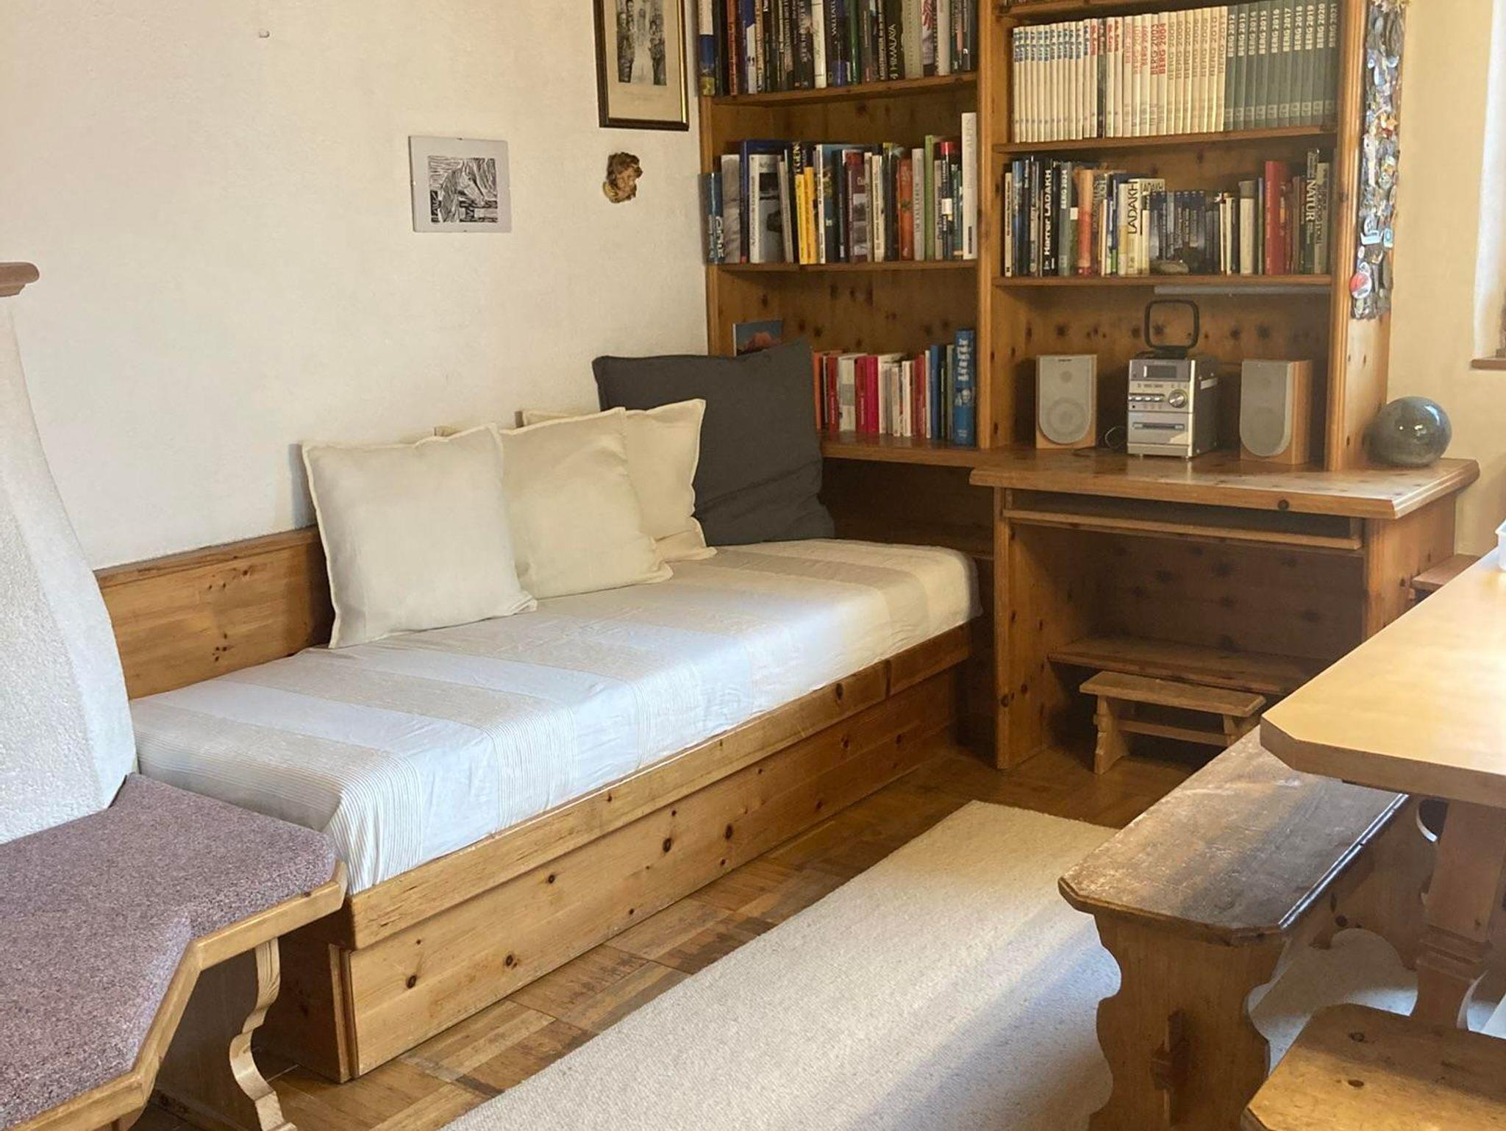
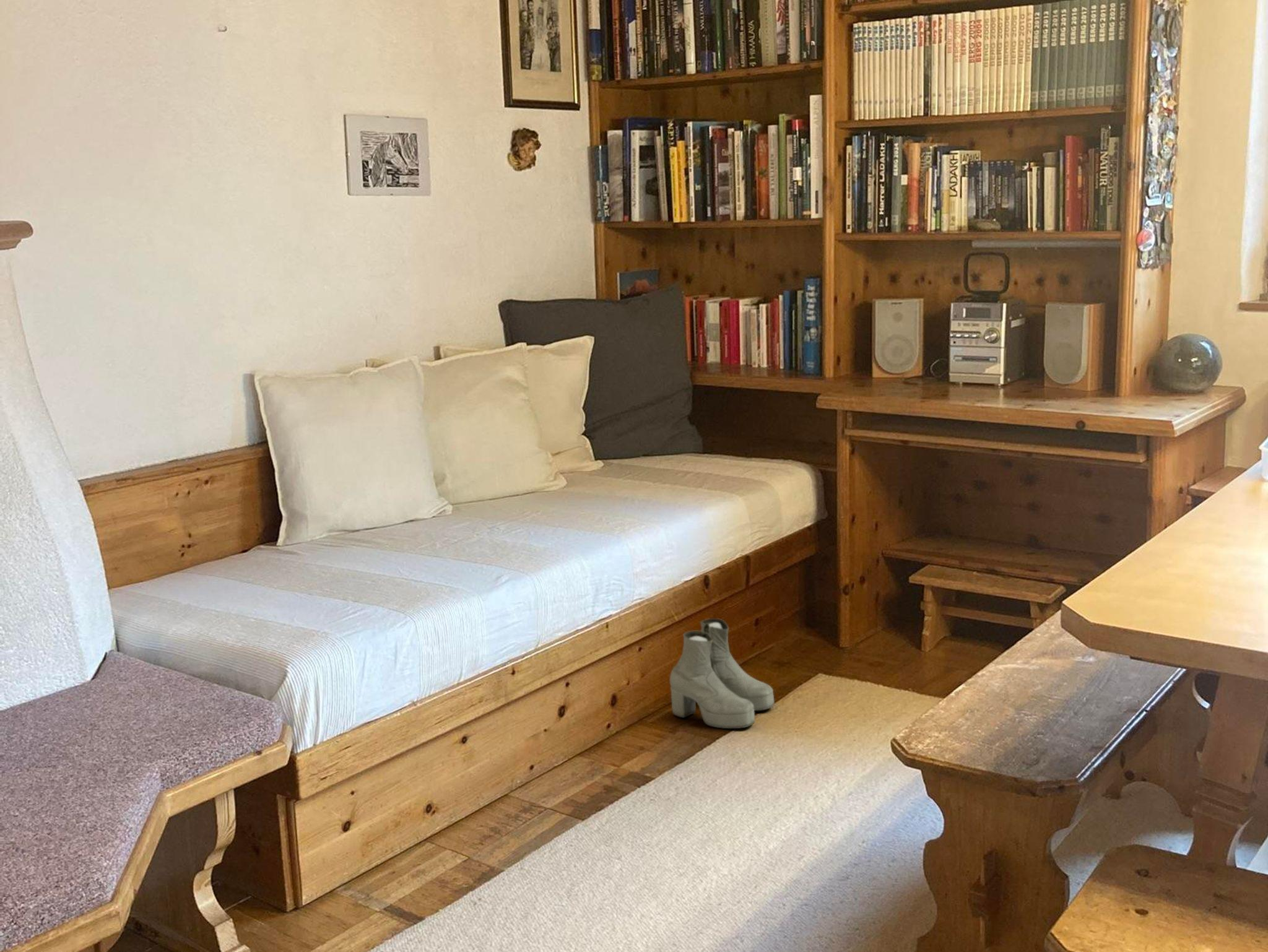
+ boots (721, 670)
